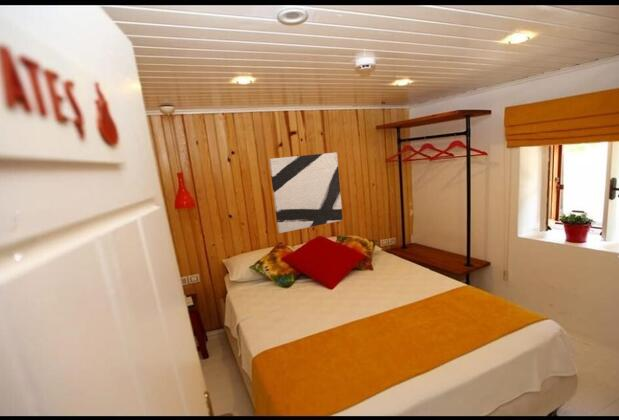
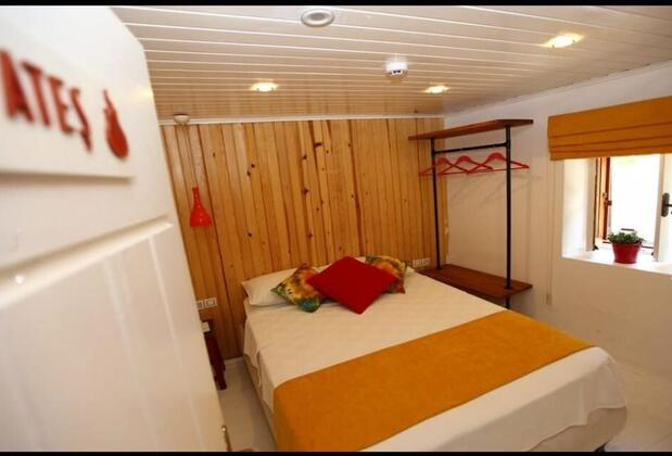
- wall art (308, 191)
